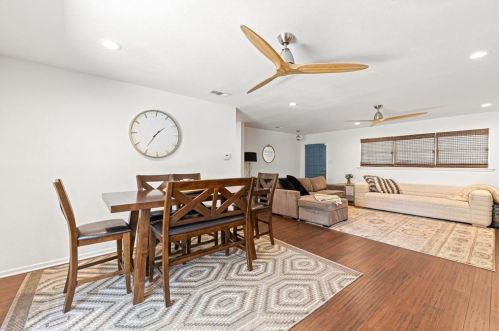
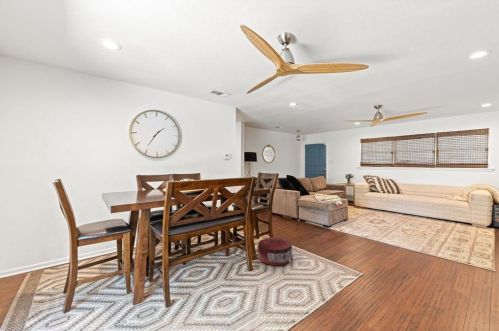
+ pouf (275, 249)
